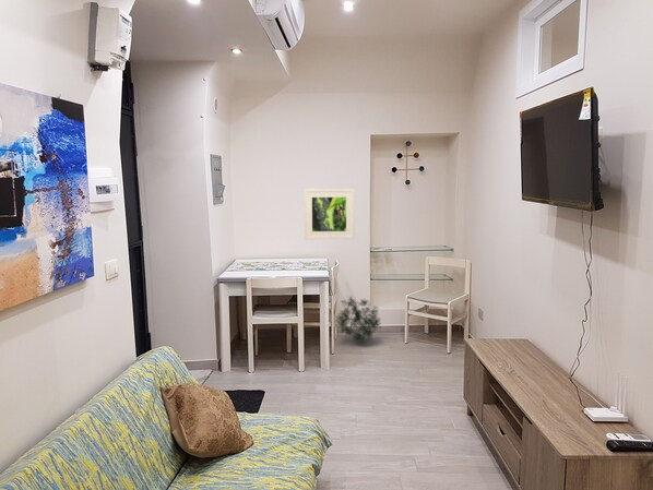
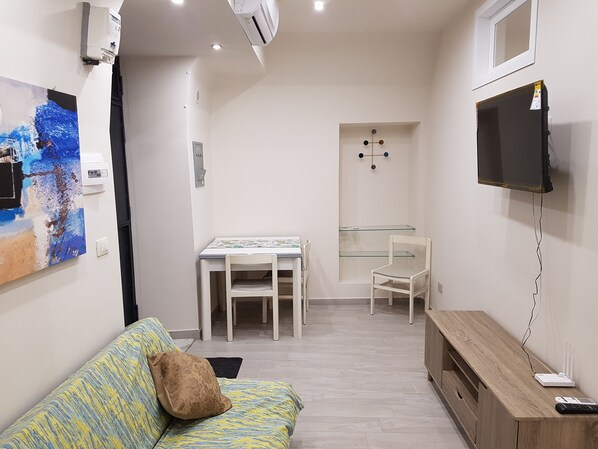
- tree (357, 318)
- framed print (329, 214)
